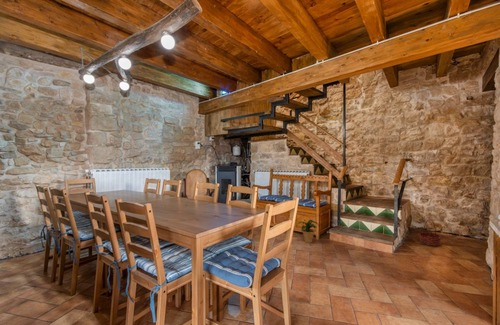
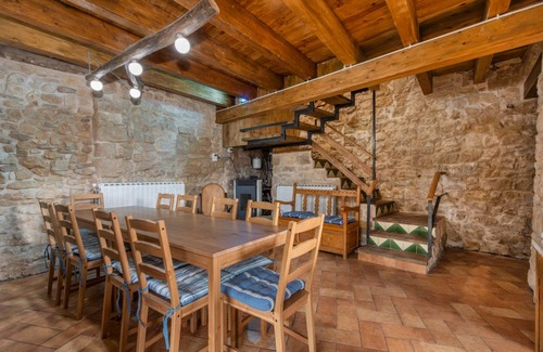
- basket (429, 233)
- potted plant (308, 231)
